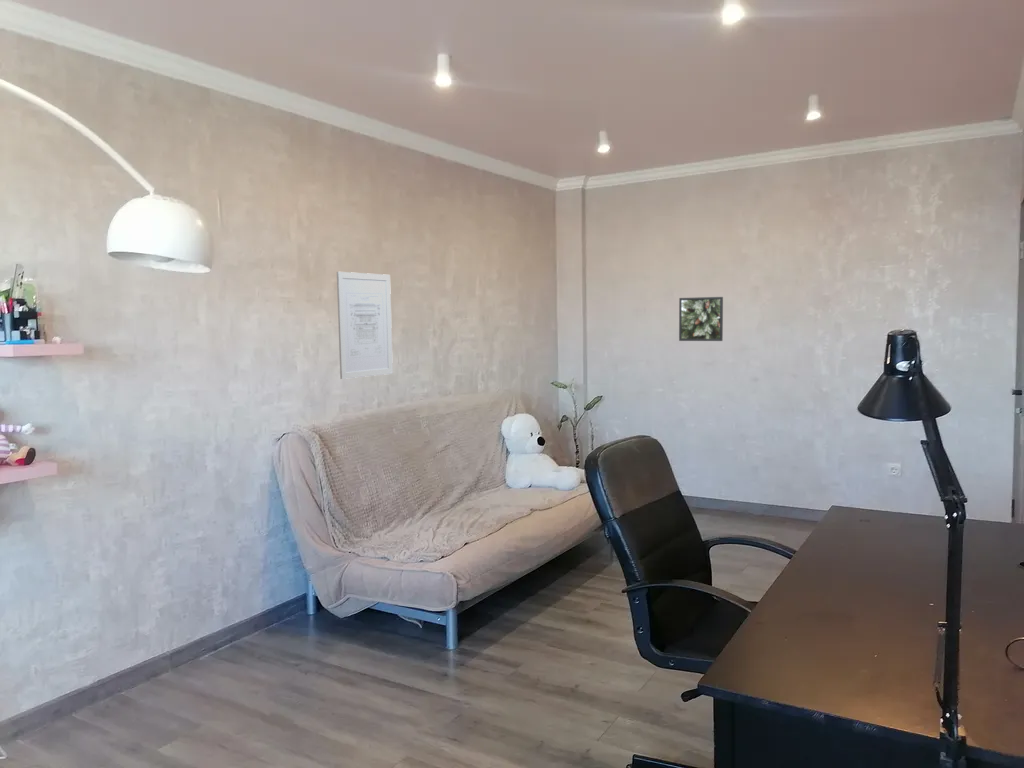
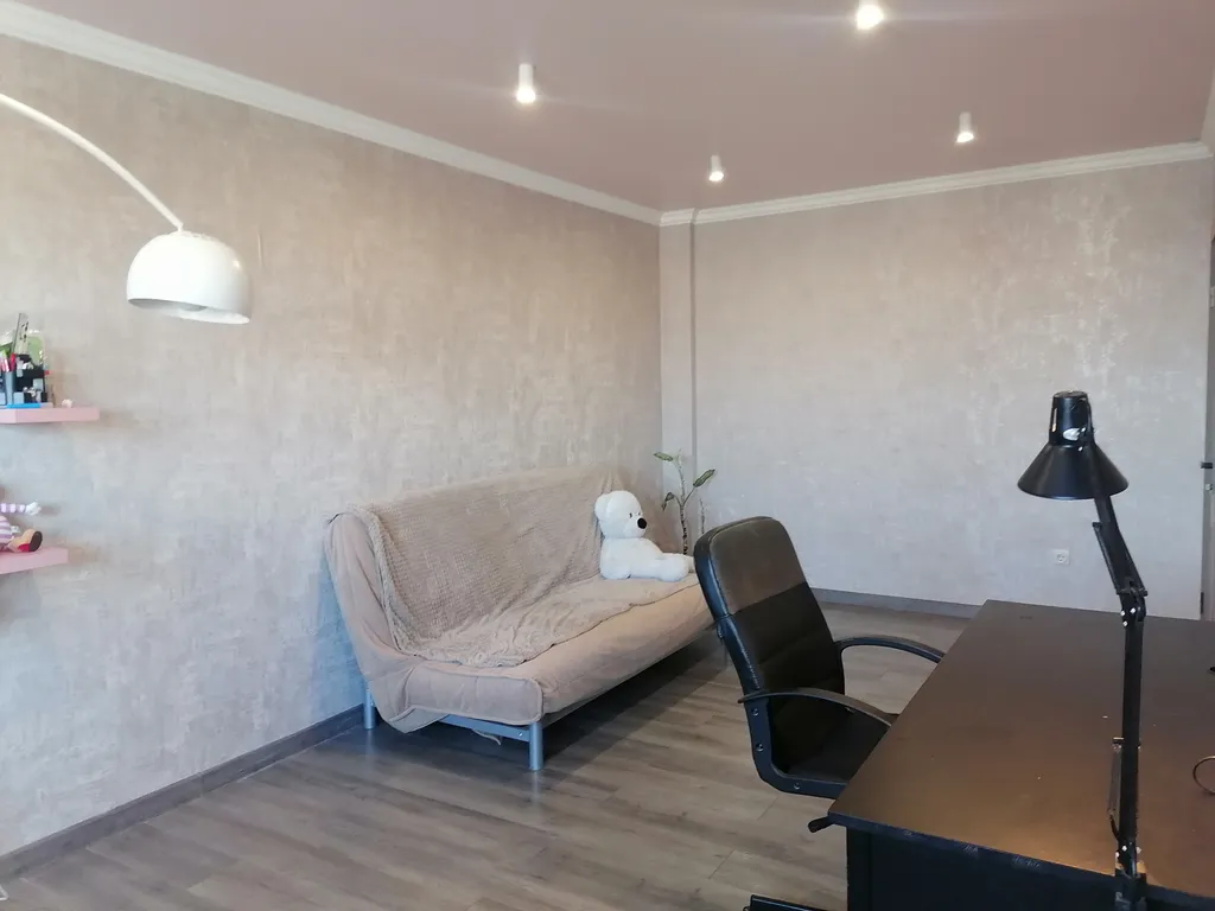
- wall art (366, 325)
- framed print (700, 319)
